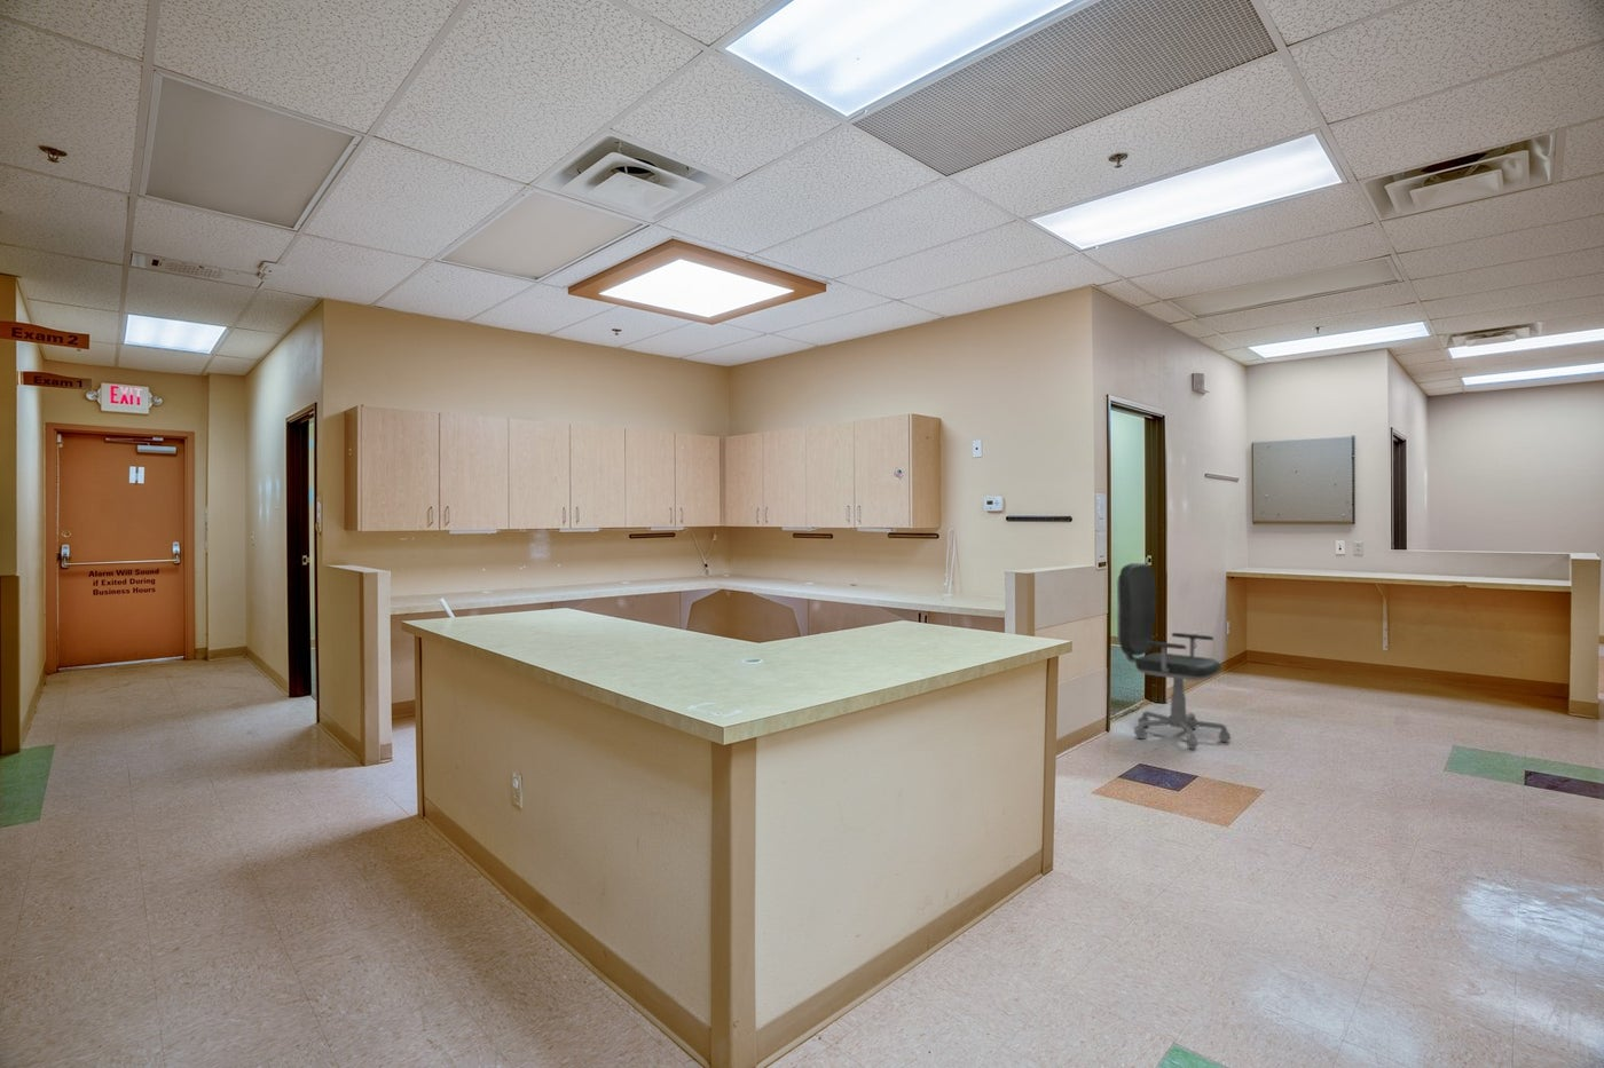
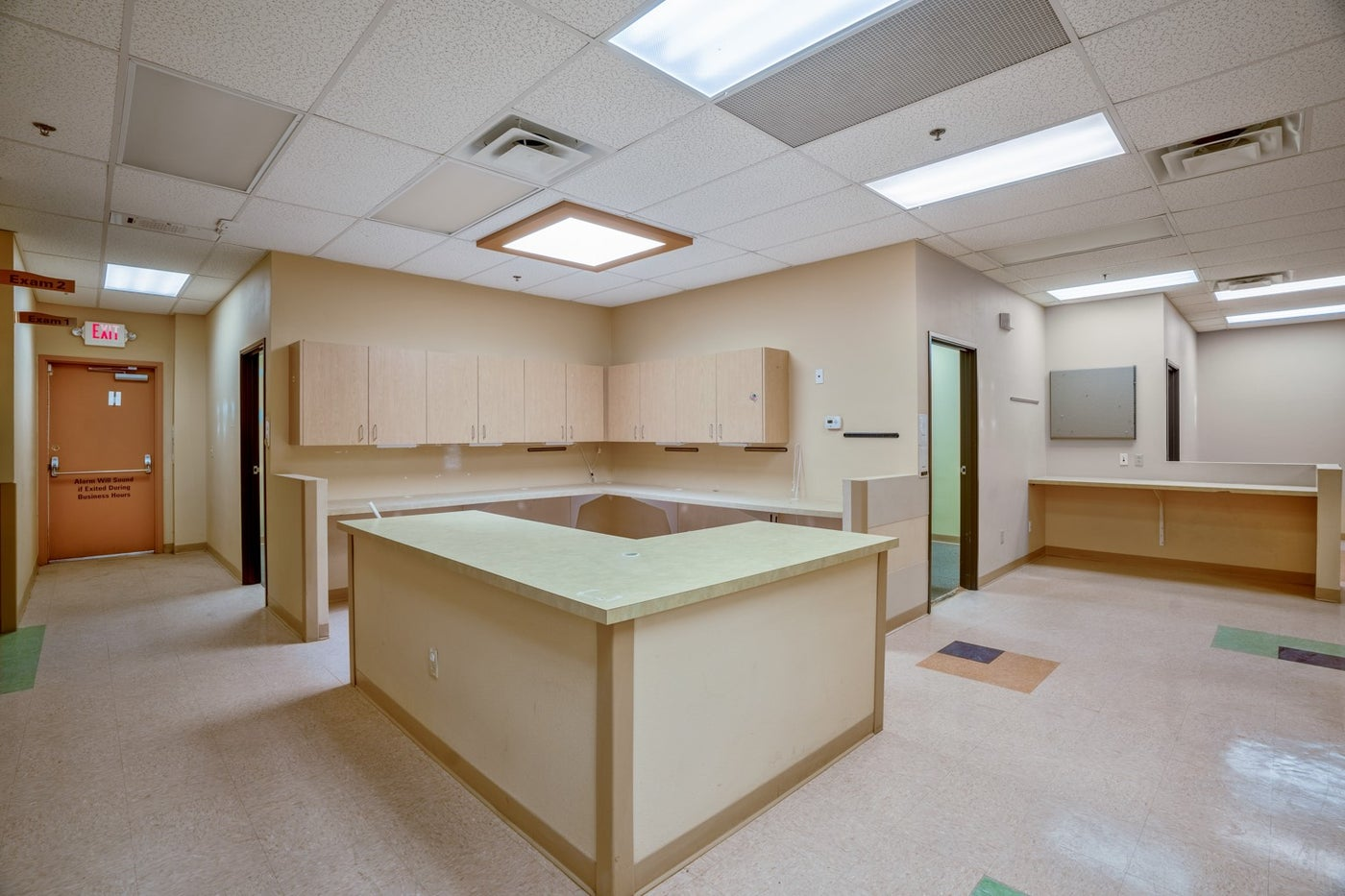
- office chair (1176, 648)
